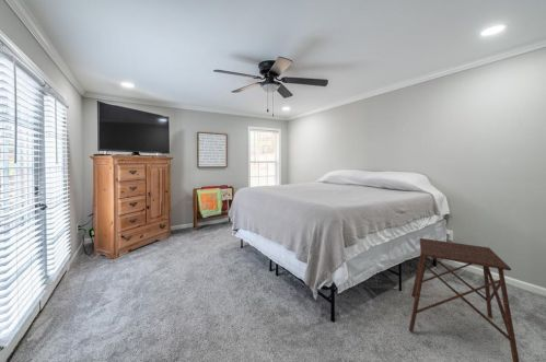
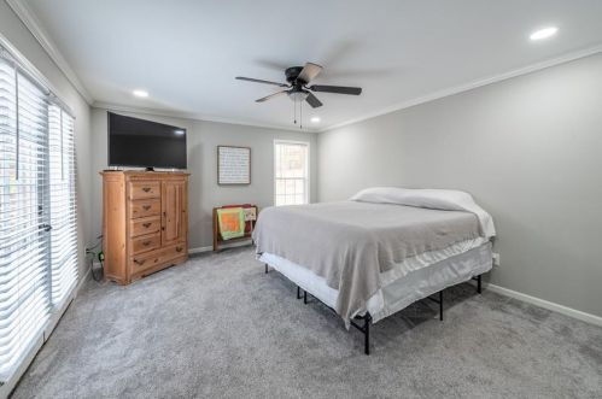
- side table (452, 288)
